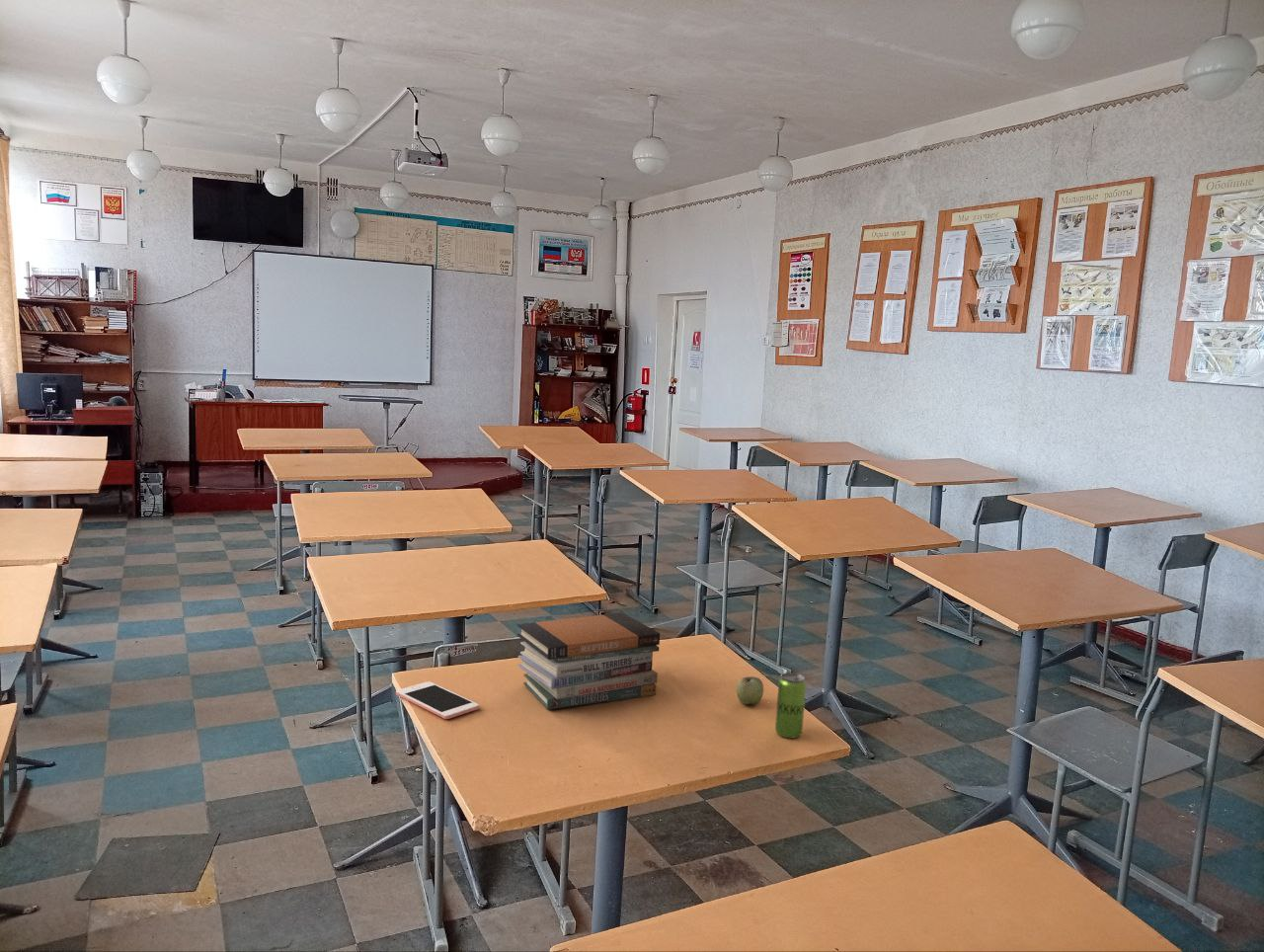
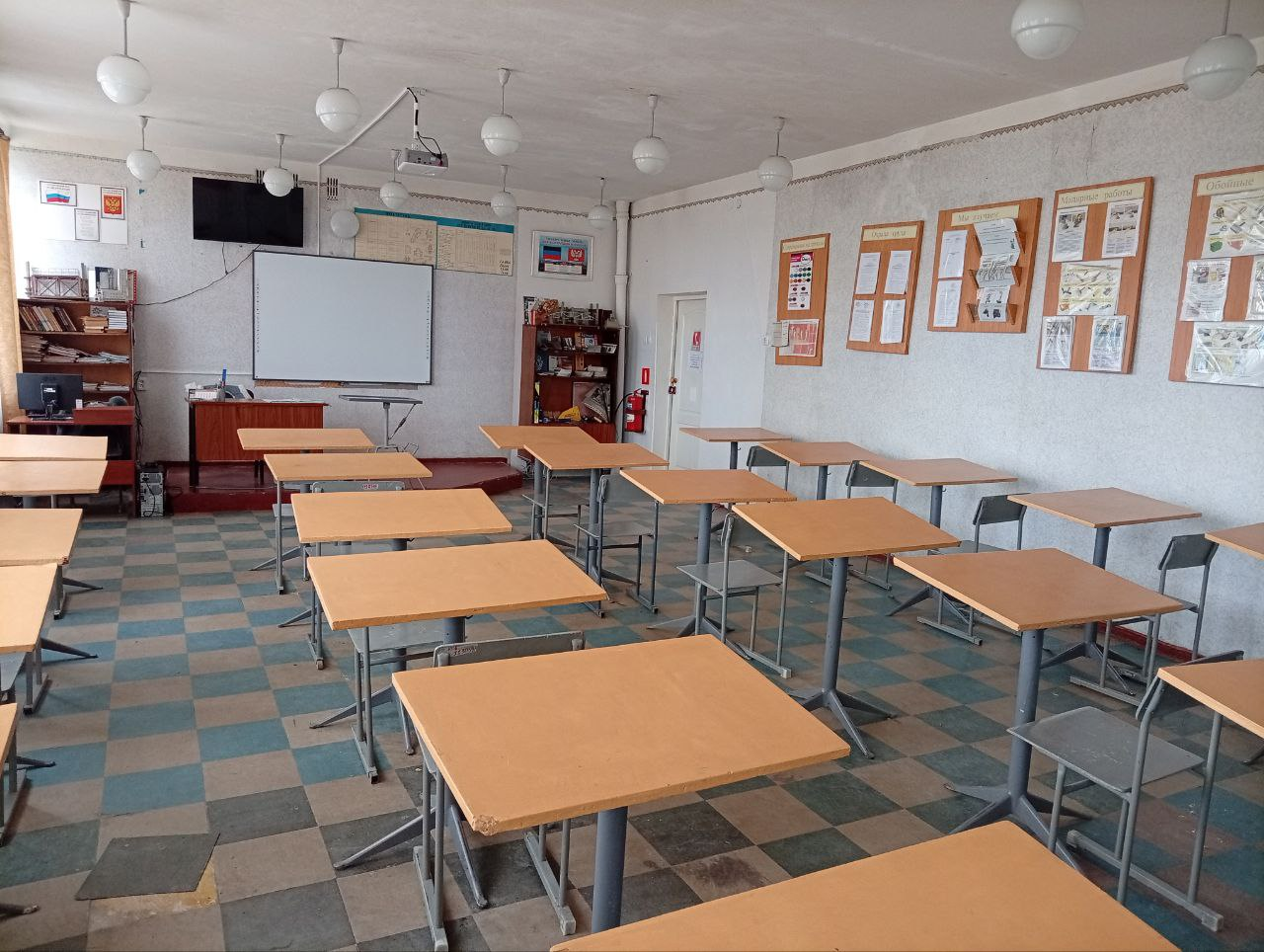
- cell phone (436, 699)
- book stack (588, 659)
- beverage can (790, 705)
- apple (751, 689)
